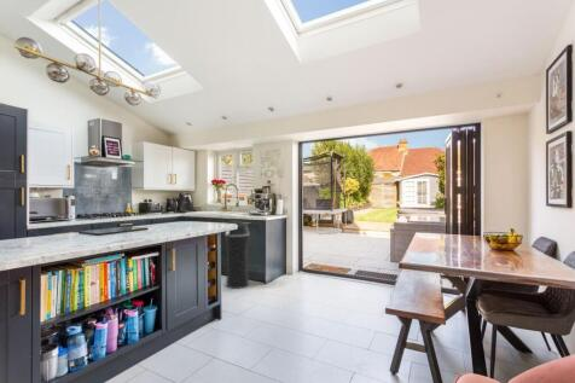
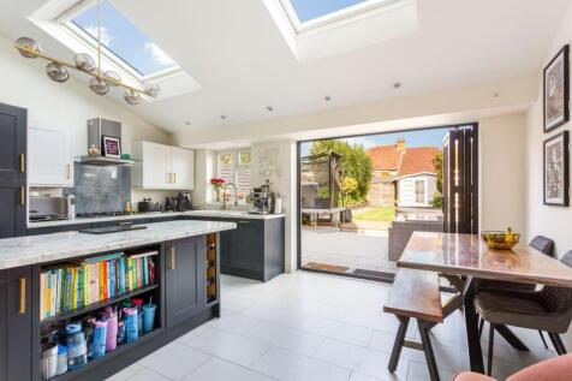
- trash can (237, 253)
